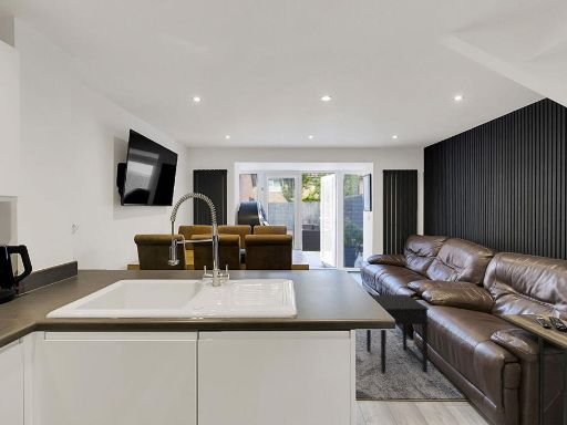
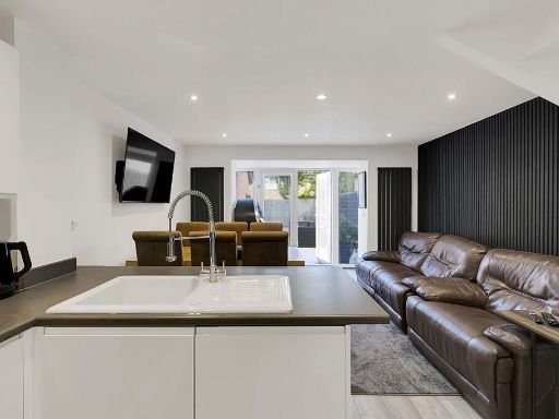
- side table (396, 323)
